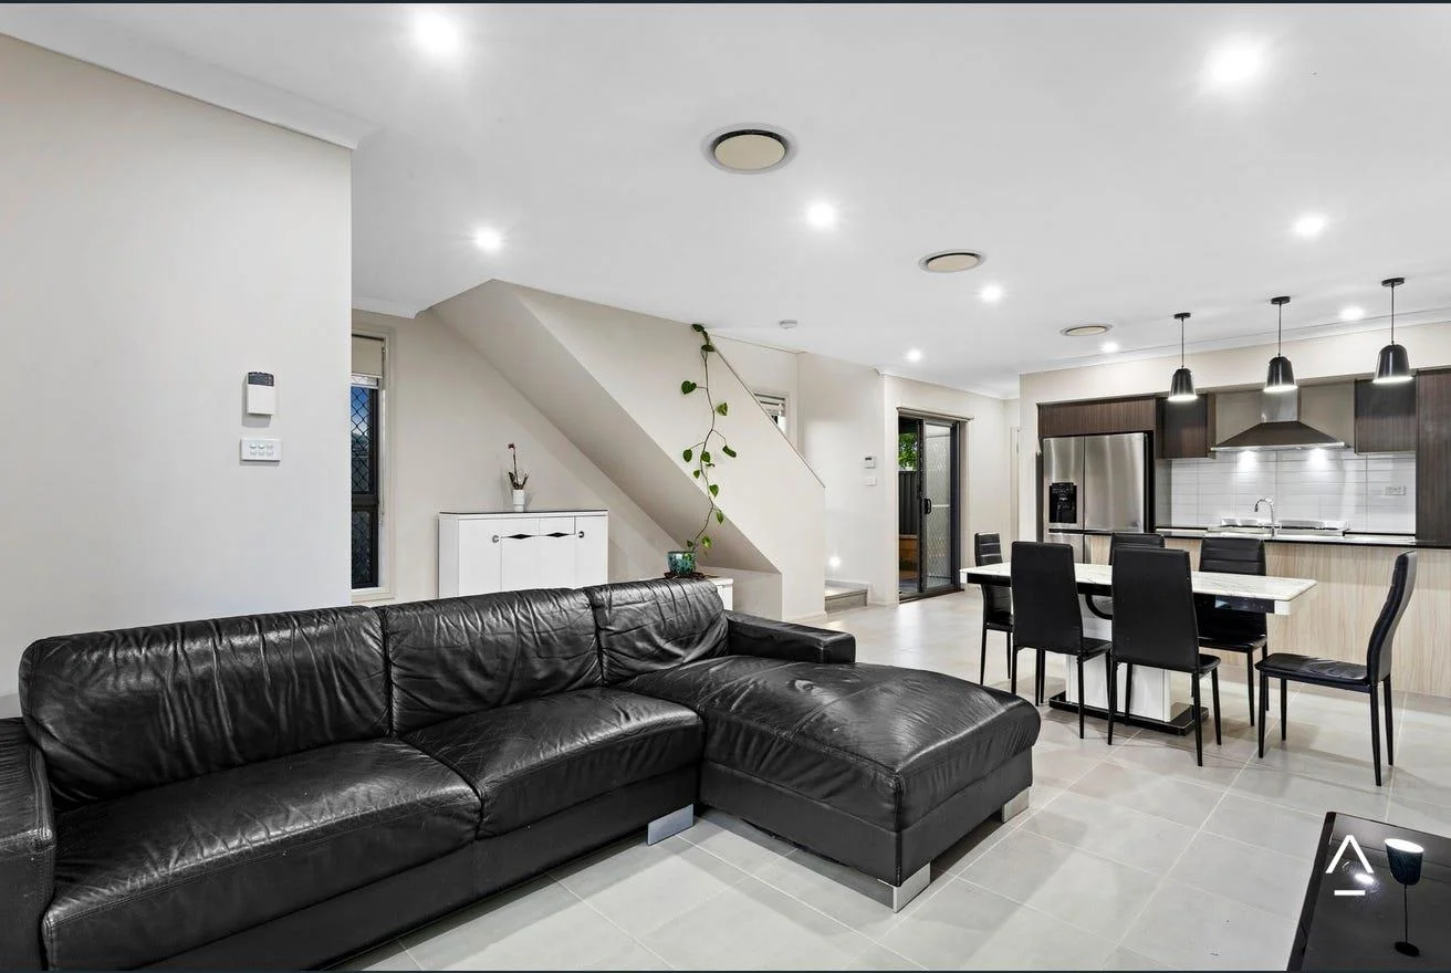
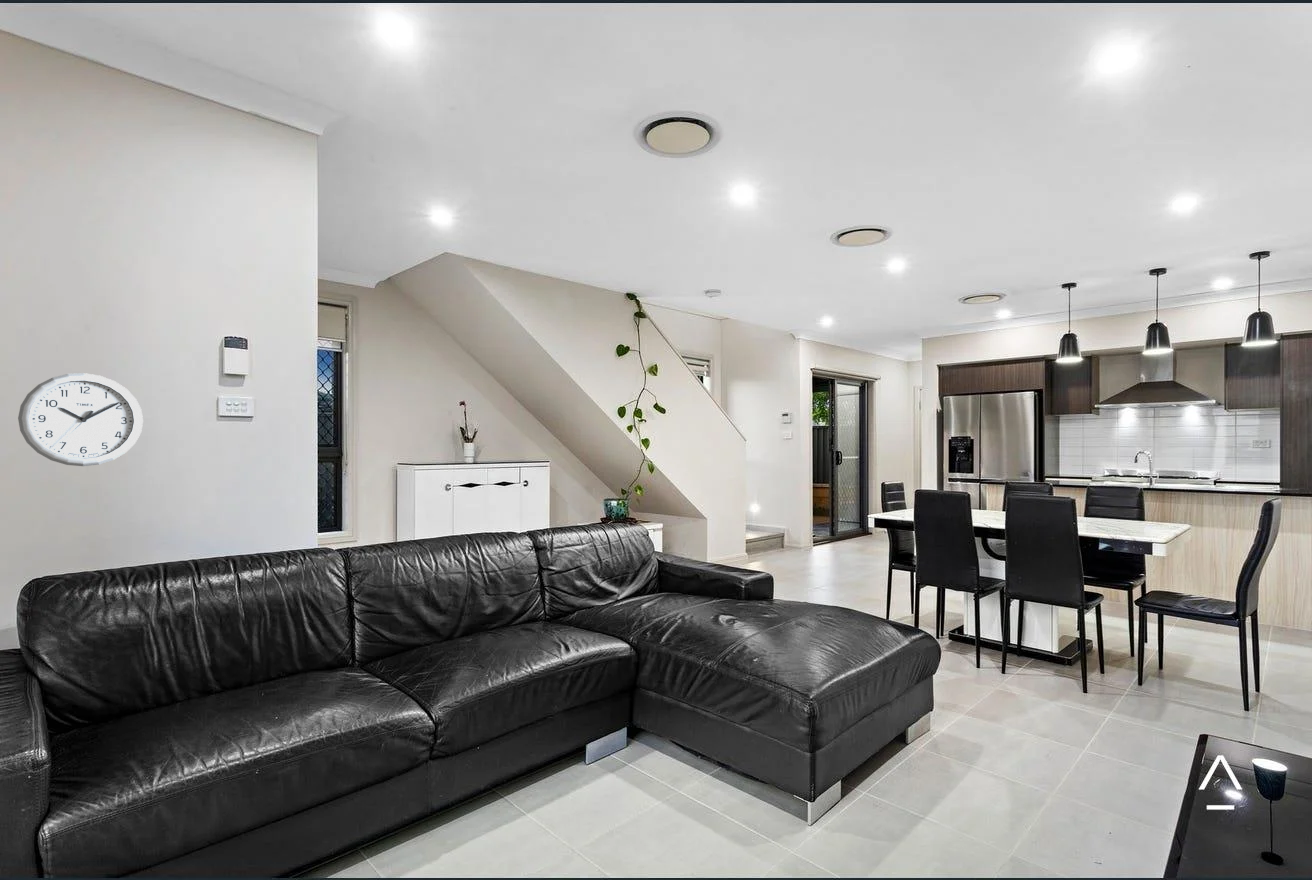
+ wall clock (83, 419)
